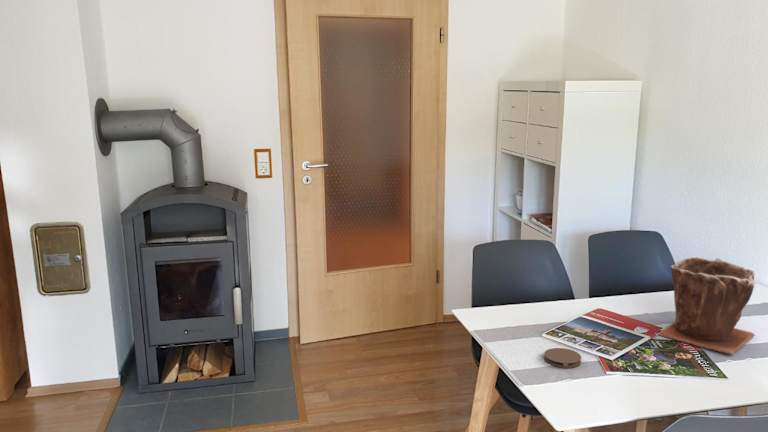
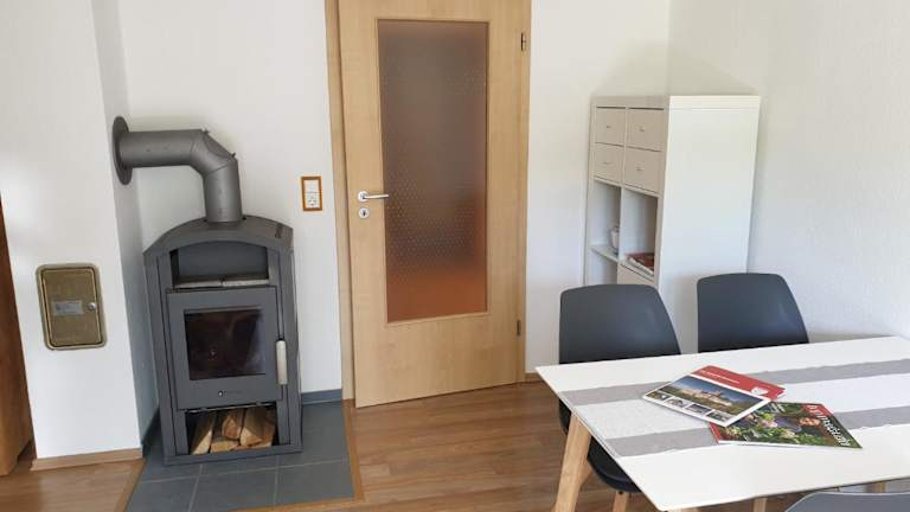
- coaster (562, 357)
- plant pot (710, 300)
